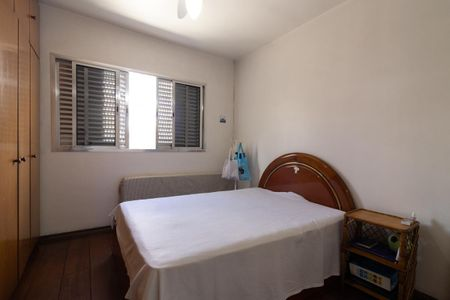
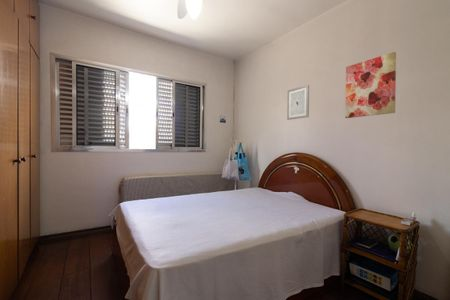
+ wall art (368, 87)
+ wall art (297, 103)
